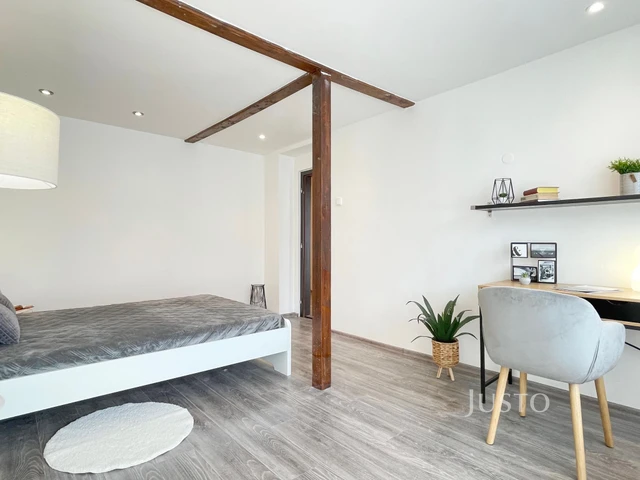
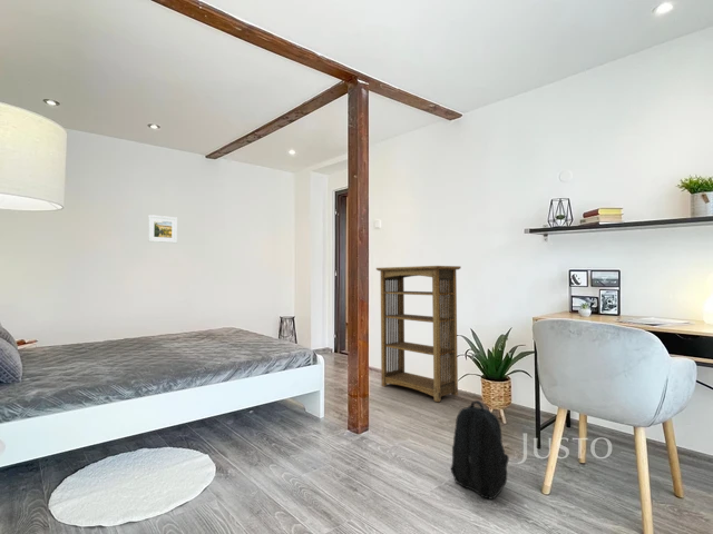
+ backpack (478, 443)
+ bookshelf (418, 320)
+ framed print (163, 229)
